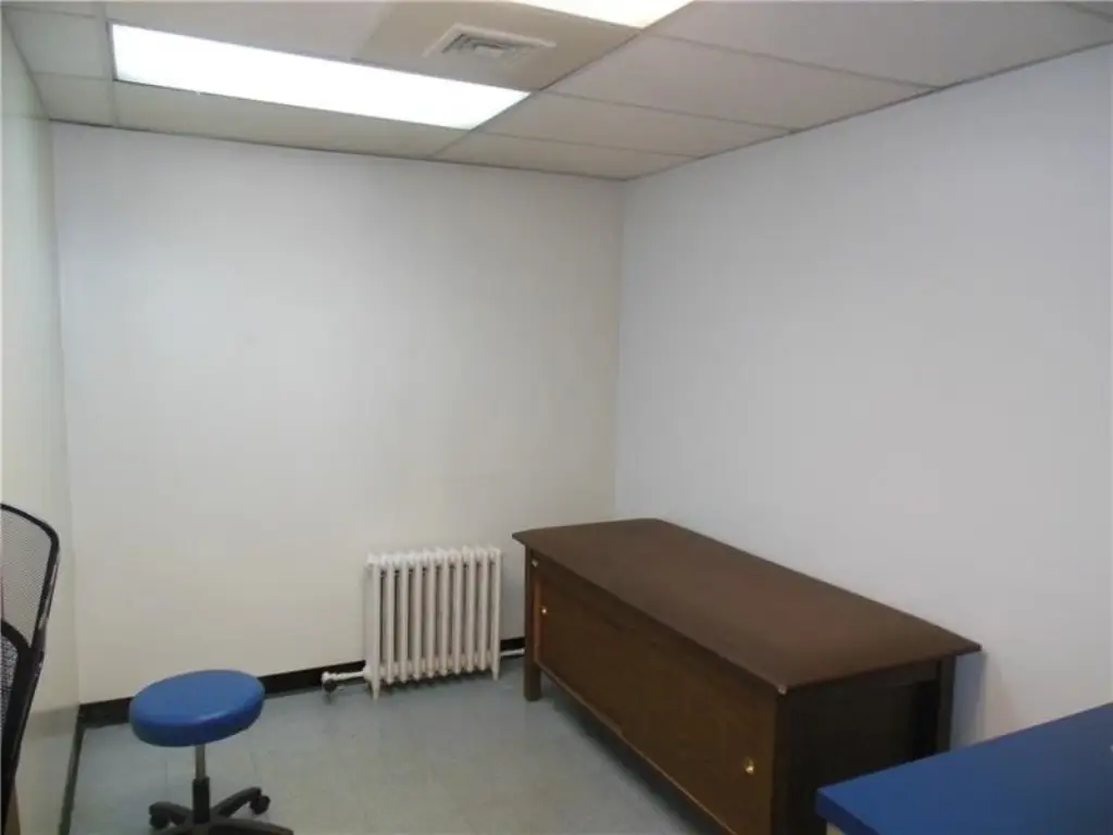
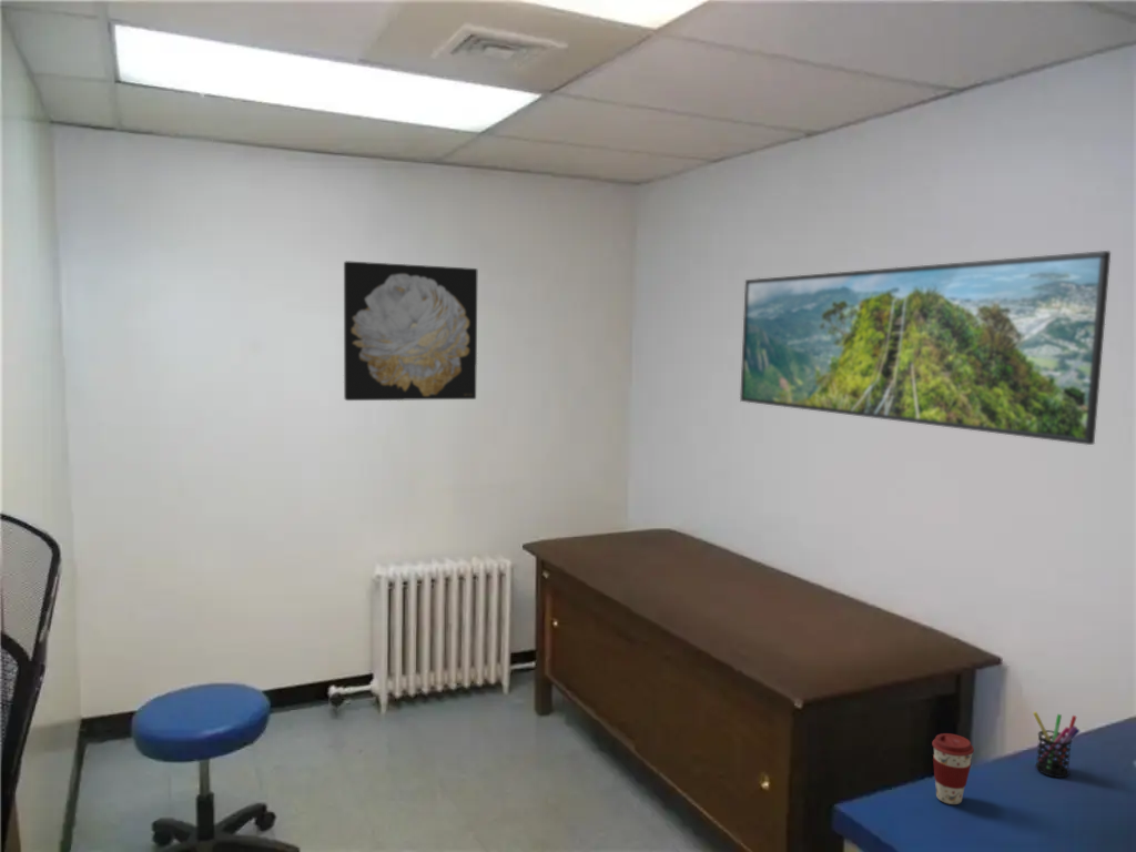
+ wall art (412, 333)
+ pen holder (1056, 740)
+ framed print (881, 344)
+ coffee cup (951, 769)
